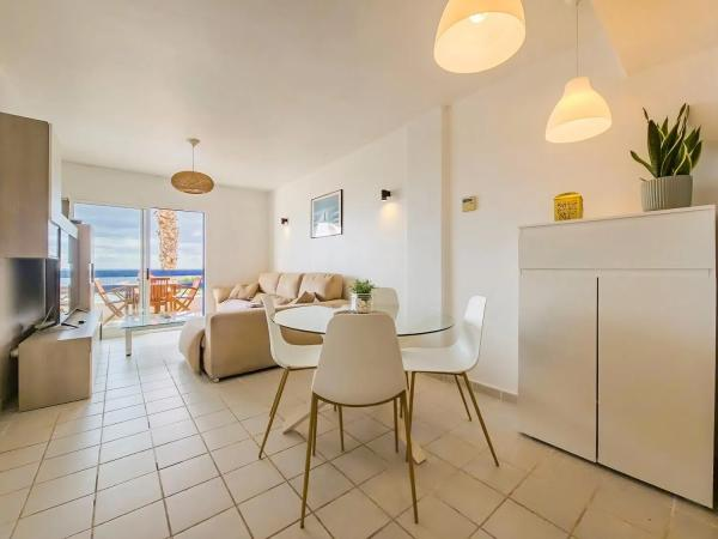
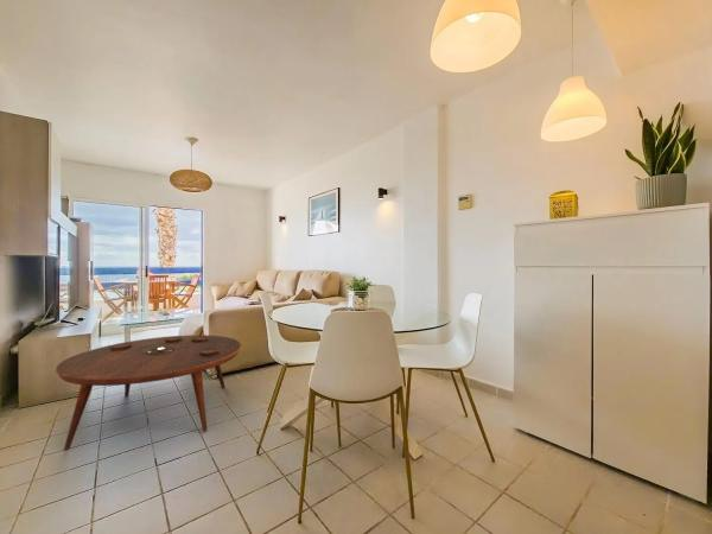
+ coffee table (160, 379)
